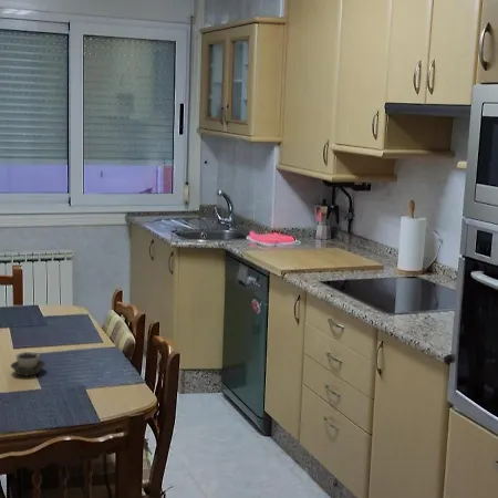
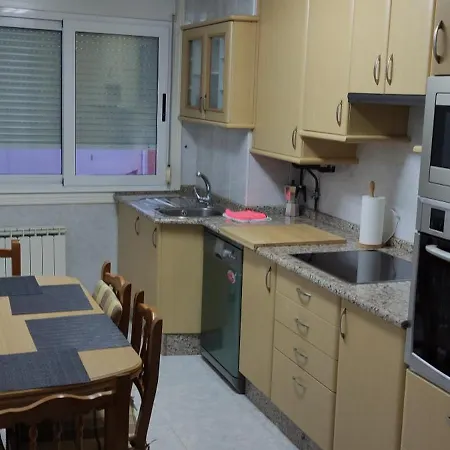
- cup (28, 363)
